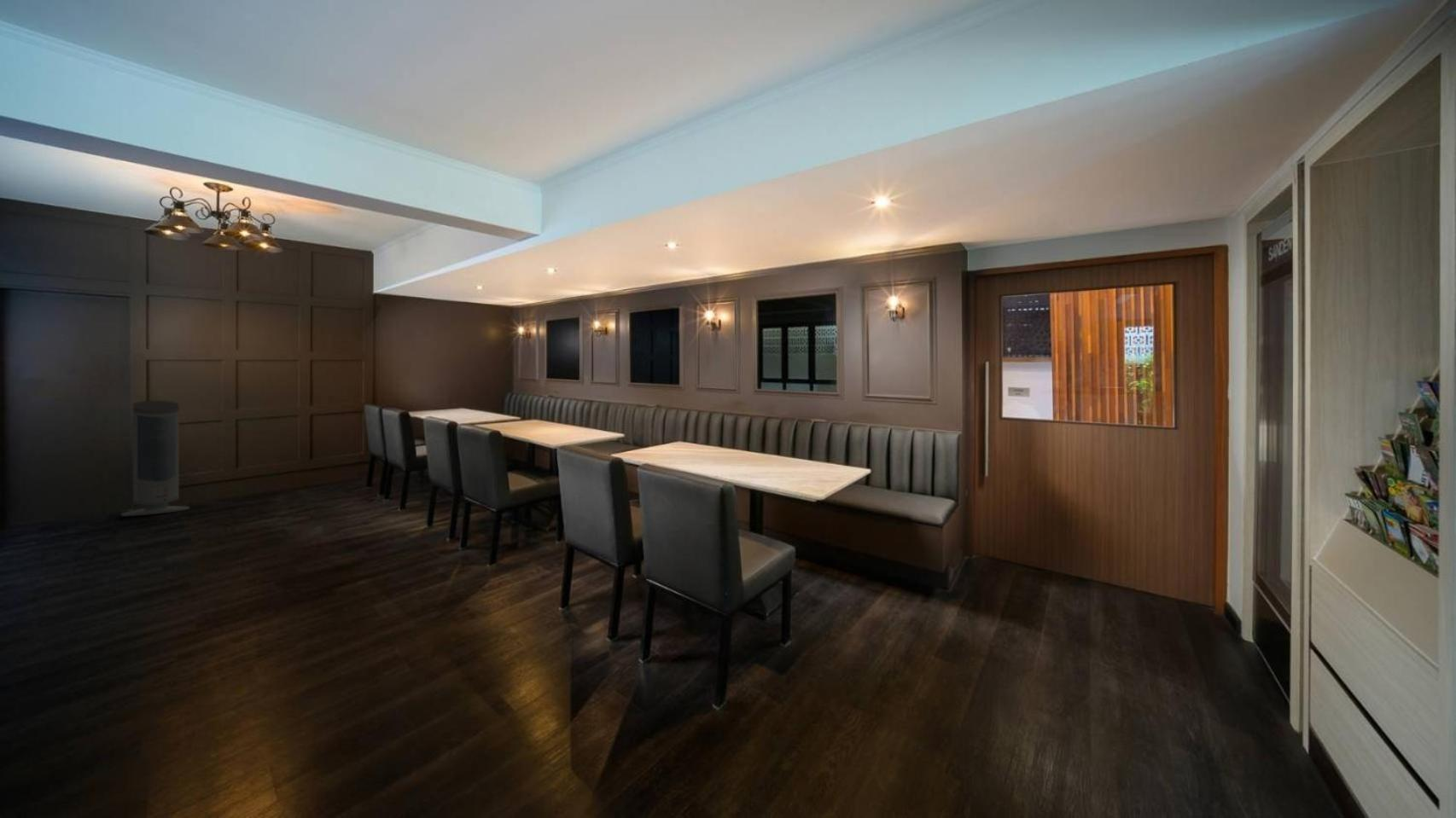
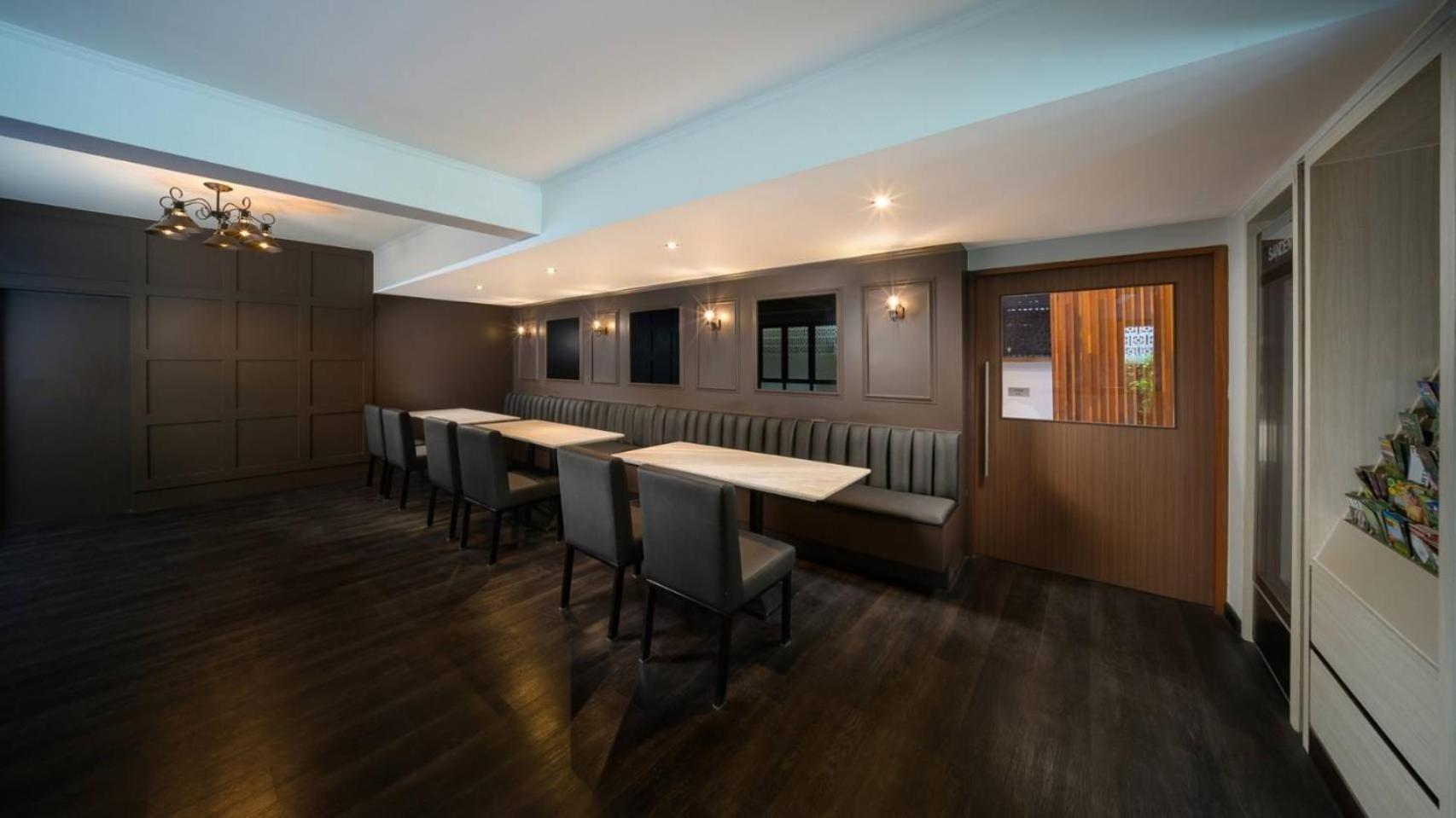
- air purifier (156, 455)
